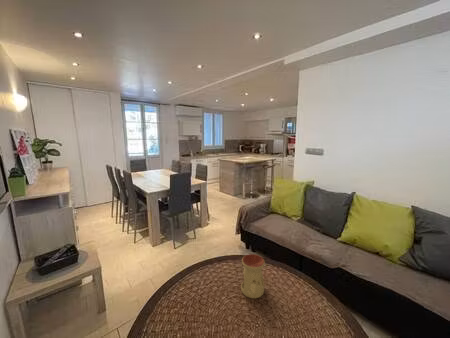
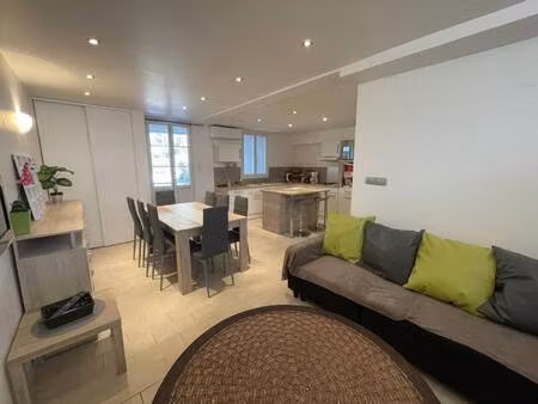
- oil burner (252, 275)
